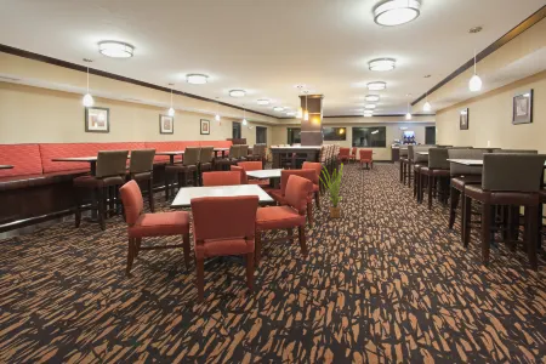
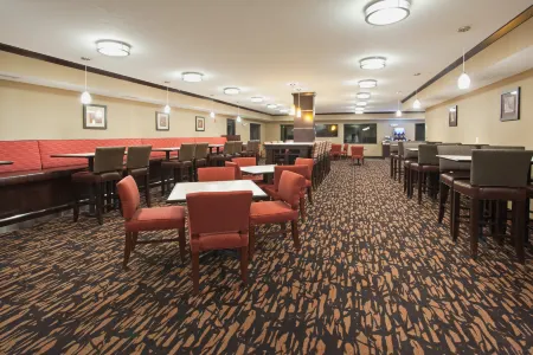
- house plant (332, 189)
